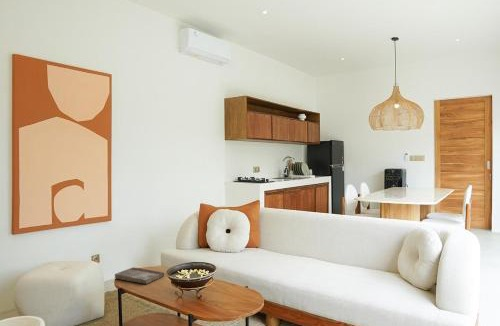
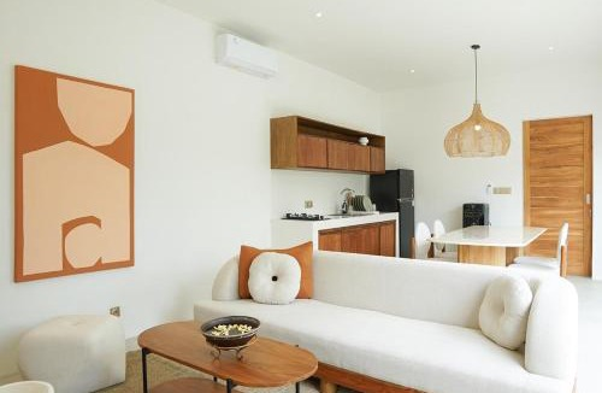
- book (139, 275)
